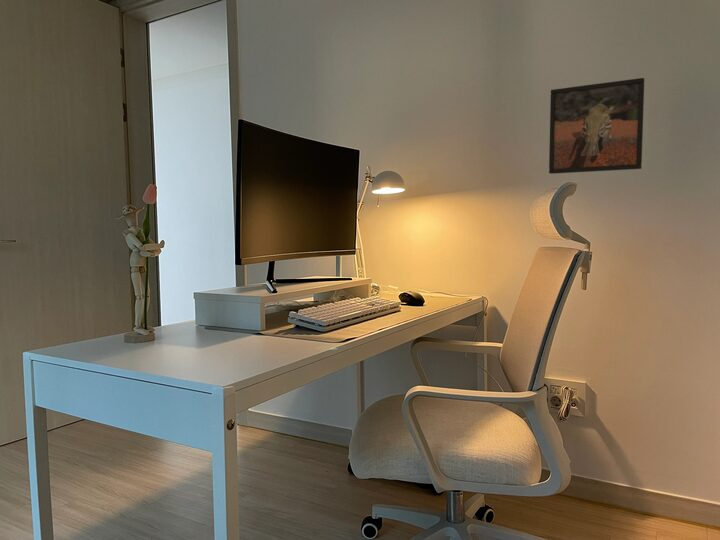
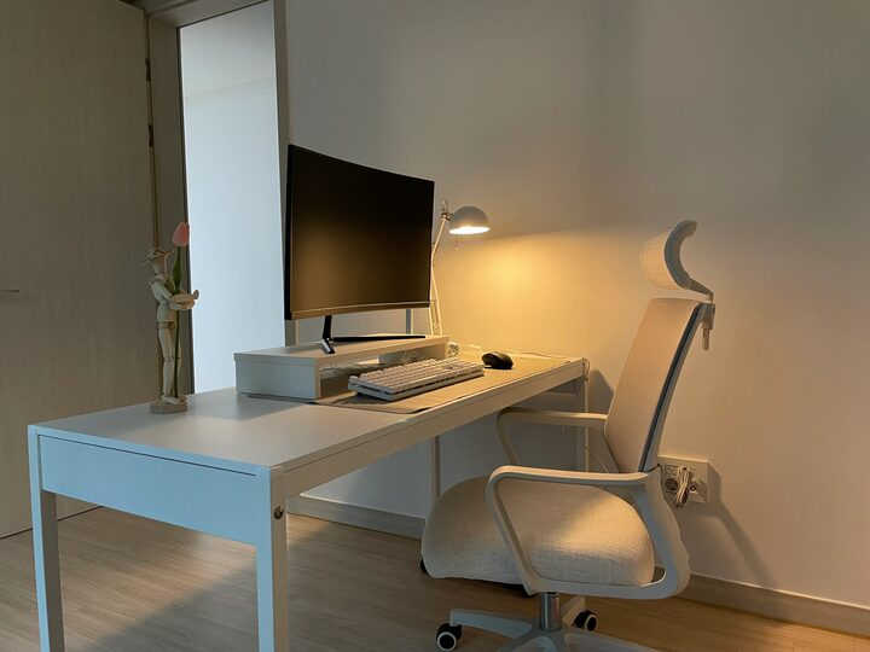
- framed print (594, 128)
